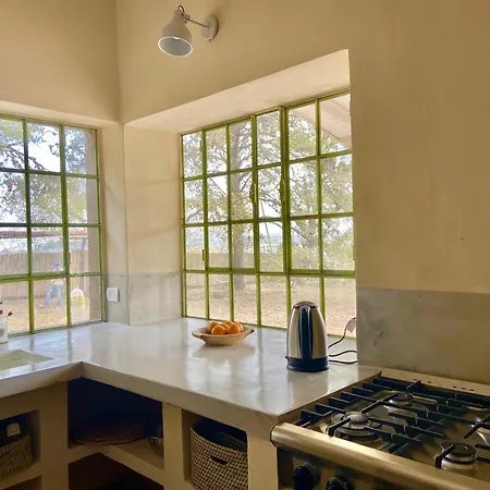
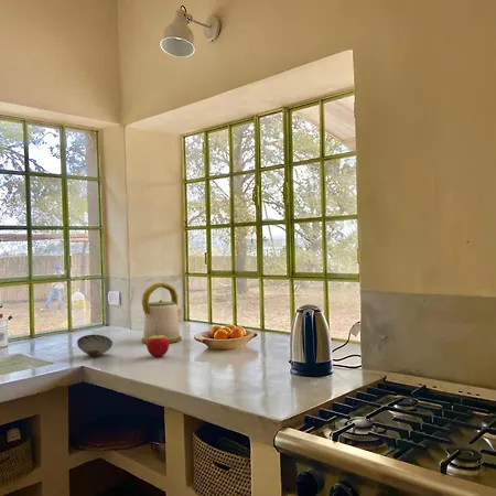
+ apple (158, 342)
+ bowl (95, 344)
+ kettle (163, 311)
